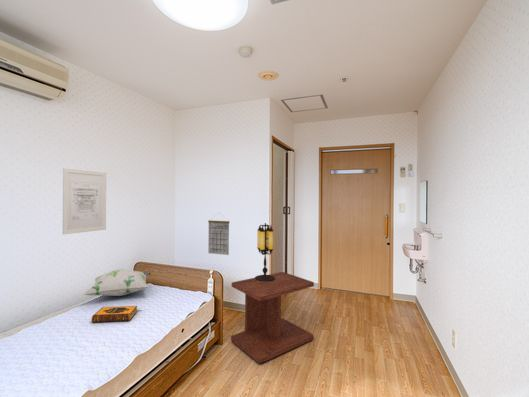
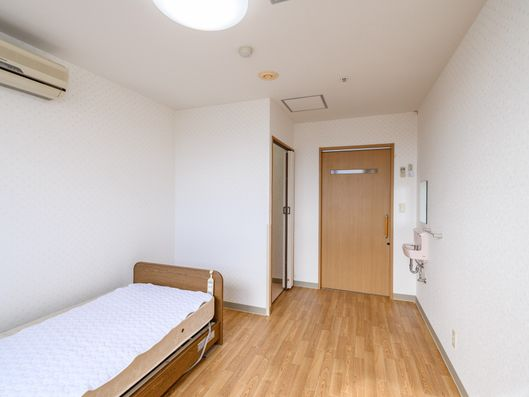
- side table (272, 311)
- hardback book (115, 314)
- calendar (218, 233)
- wall art (86, 201)
- decorative pillow (121, 282)
- table lamp (265, 250)
